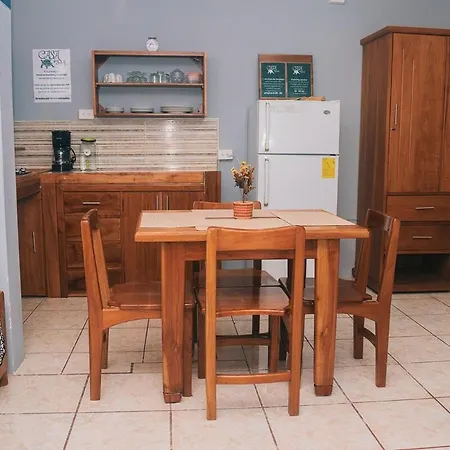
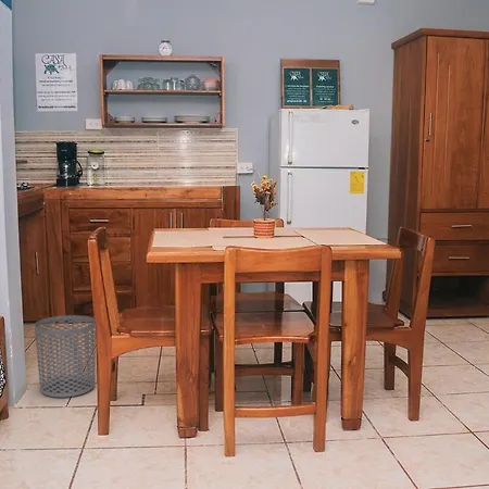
+ waste bin (66, 356)
